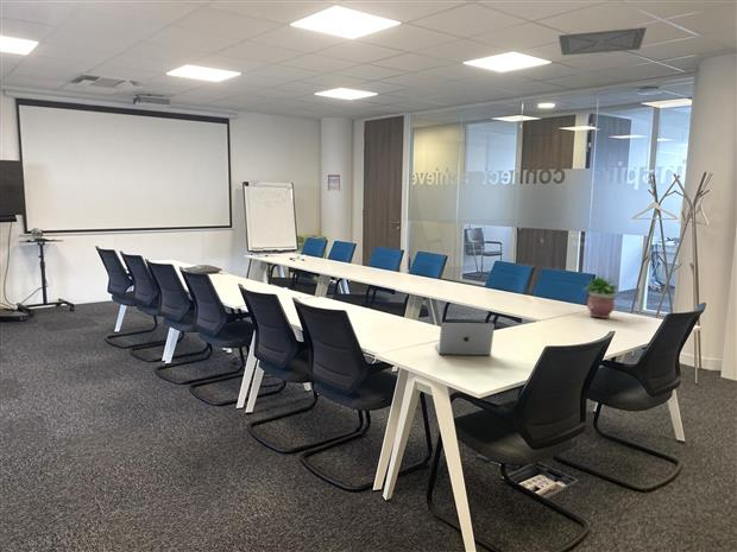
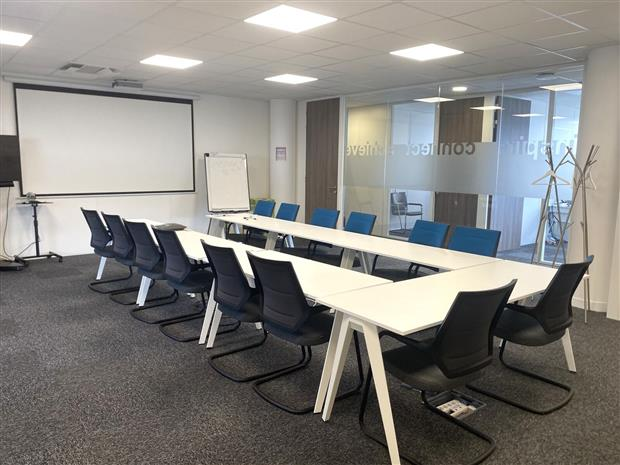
- potted plant (601, 294)
- ceiling vent (600, 42)
- laptop (464, 335)
